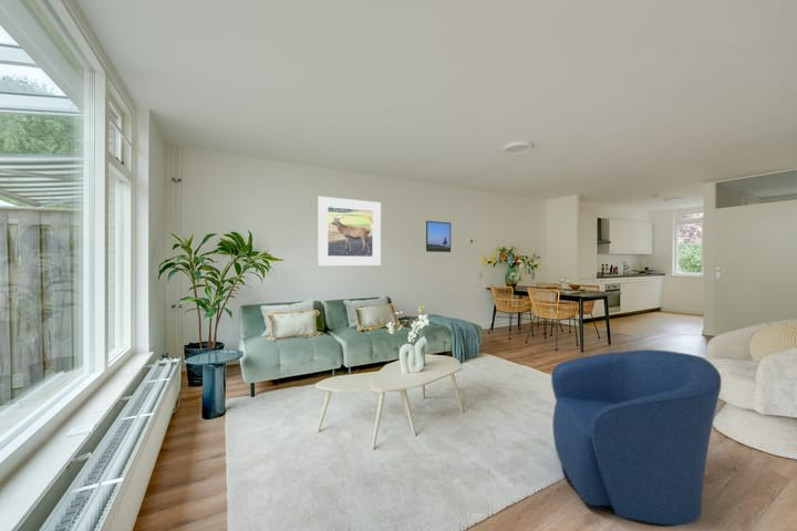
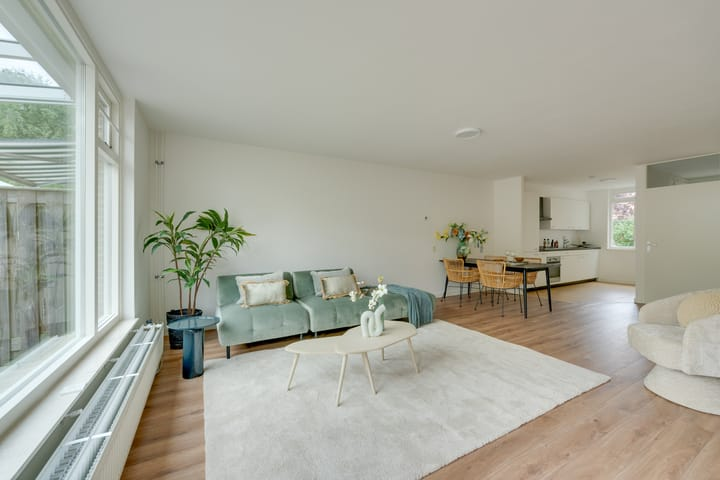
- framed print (350, 232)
- armchair (630, 419)
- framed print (438, 237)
